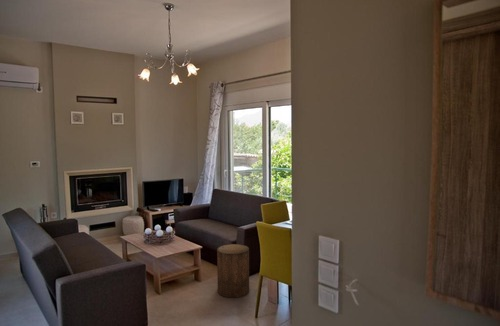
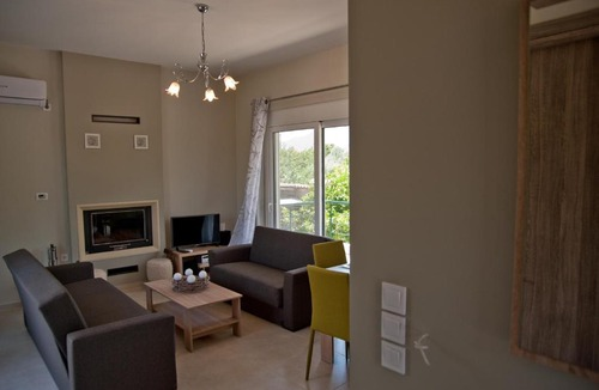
- stool (233, 269)
